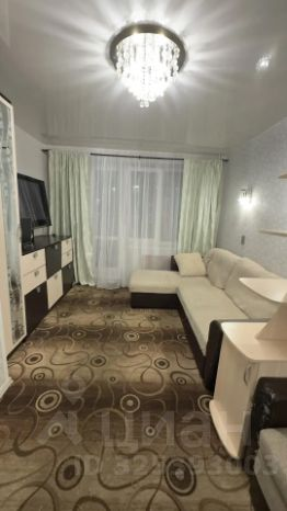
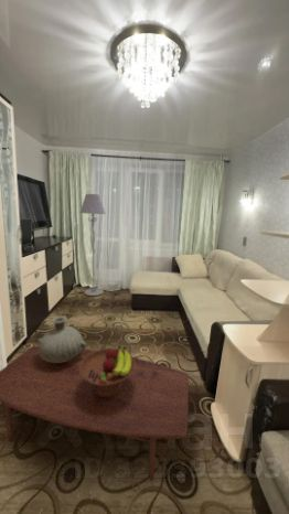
+ fruit bowl (107, 371)
+ floor lamp (93, 245)
+ vase (61, 338)
+ coffee table (90, 404)
